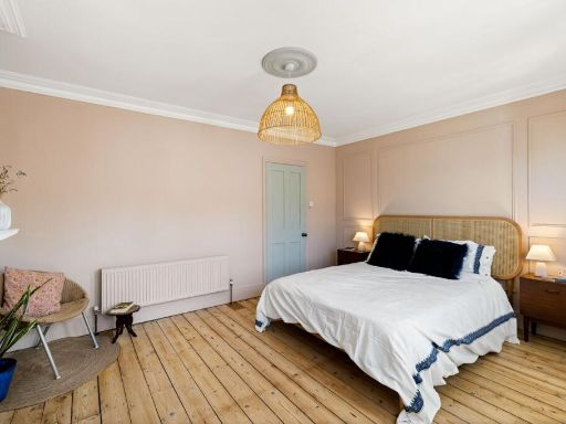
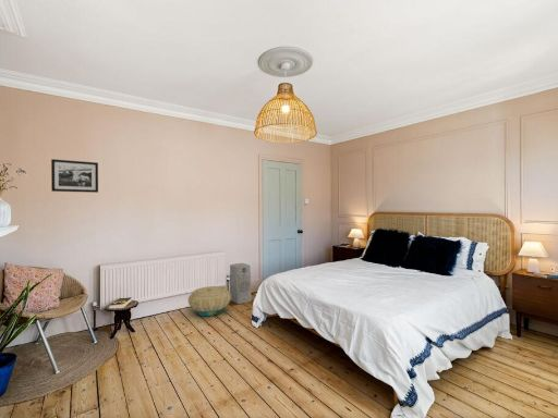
+ basket (209, 299)
+ picture frame (75, 176)
+ air purifier (240, 282)
